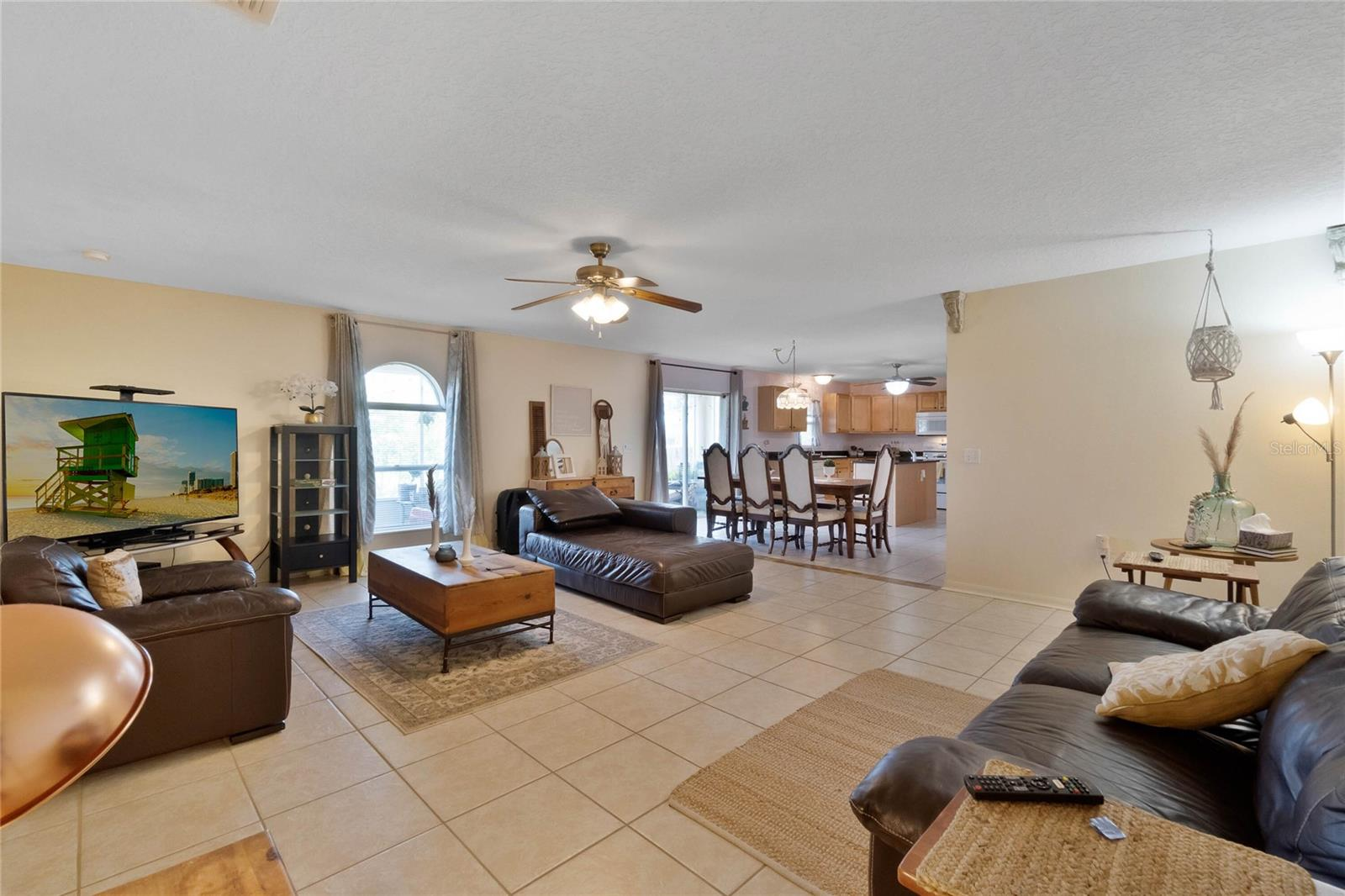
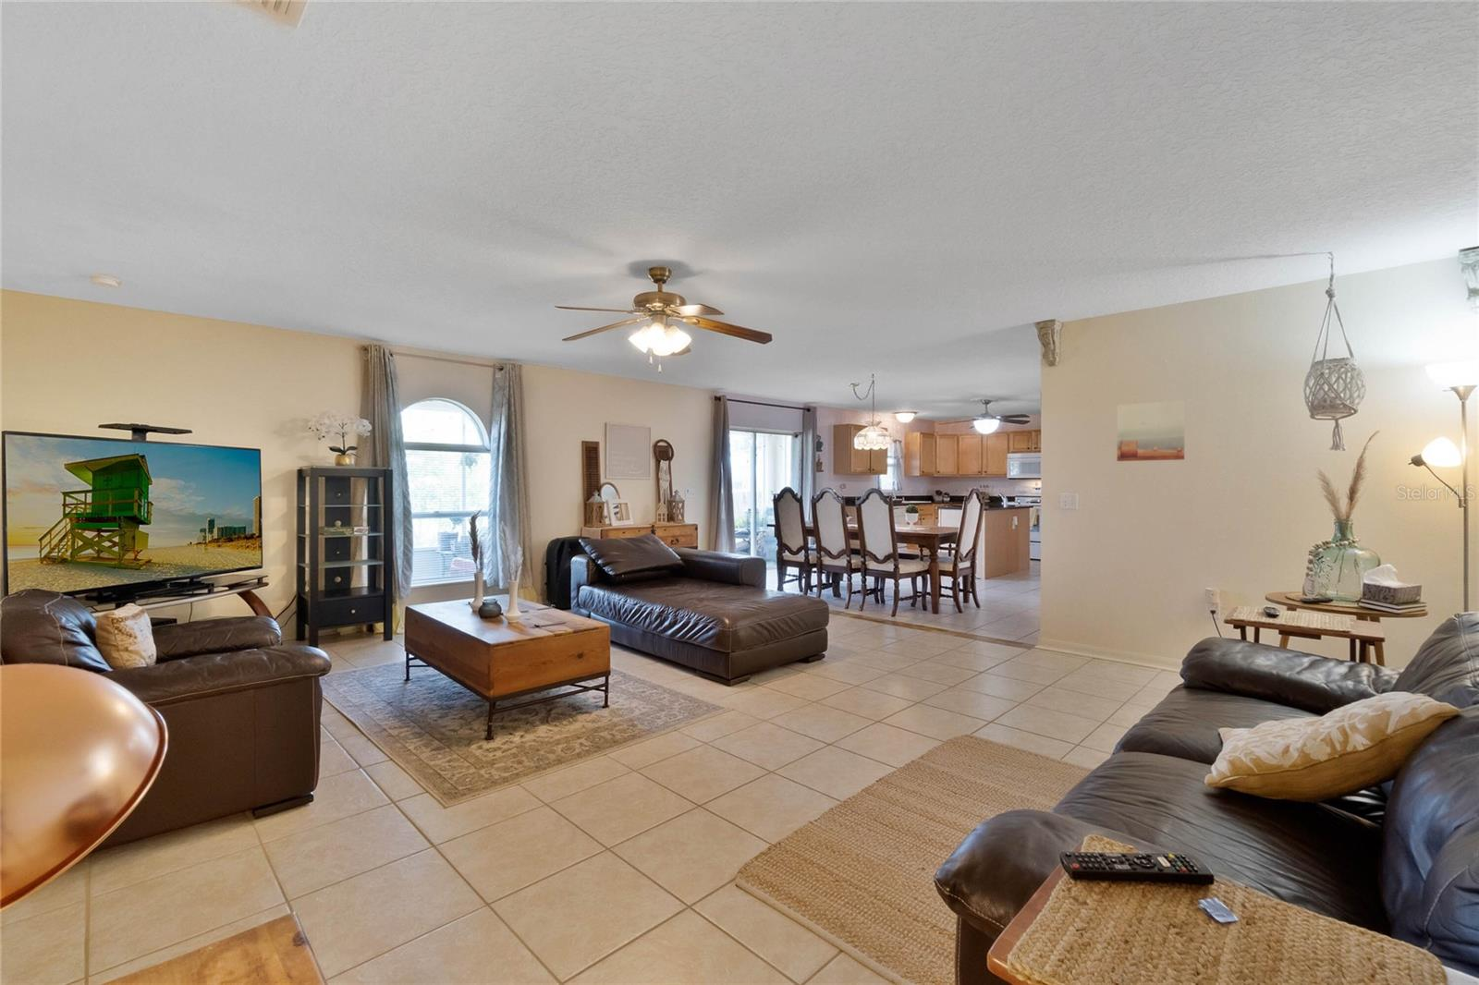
+ wall art (1150, 432)
